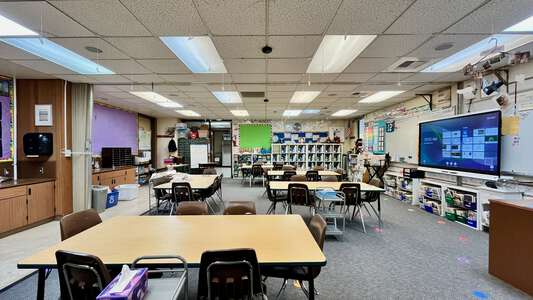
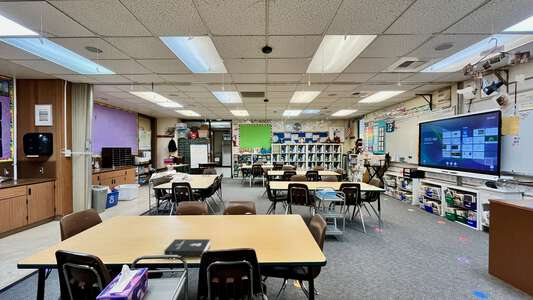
+ booklet (188, 247)
